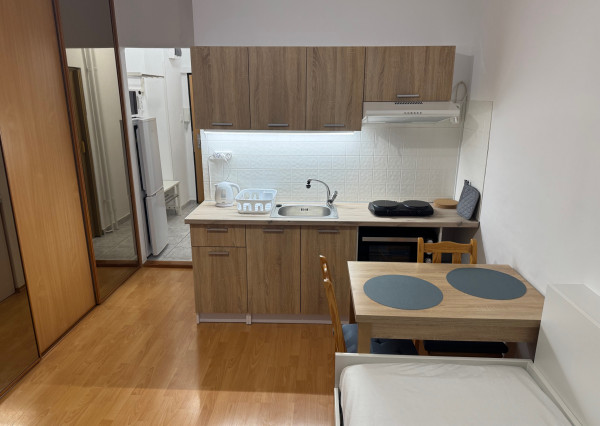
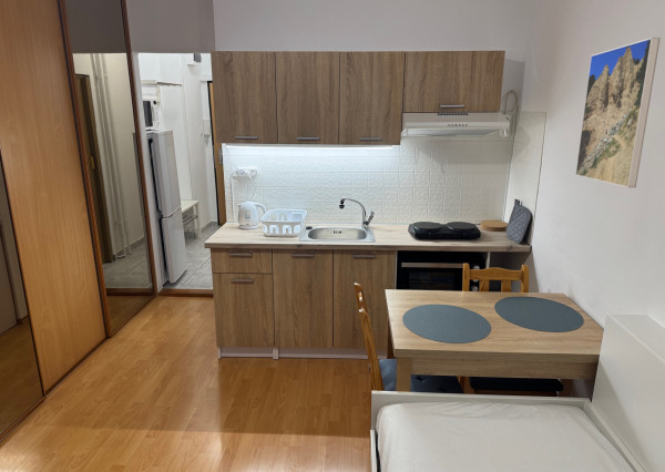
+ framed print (611, 116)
